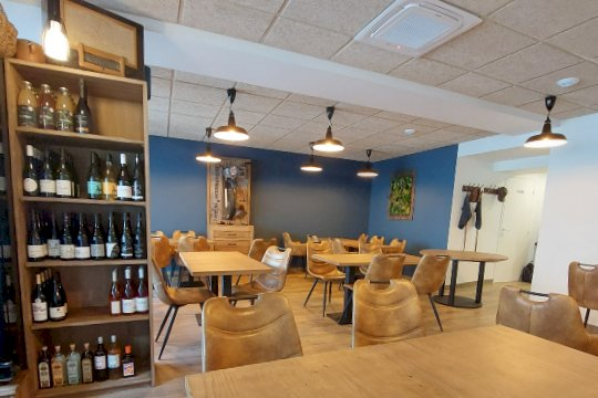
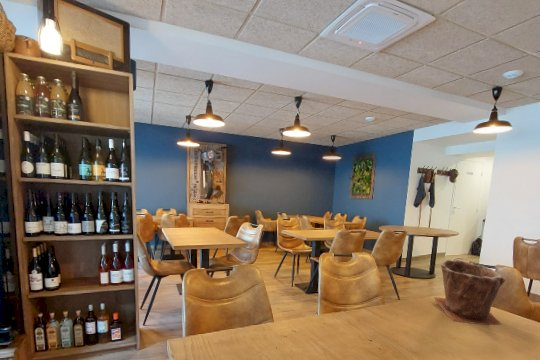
+ plant pot (469, 290)
